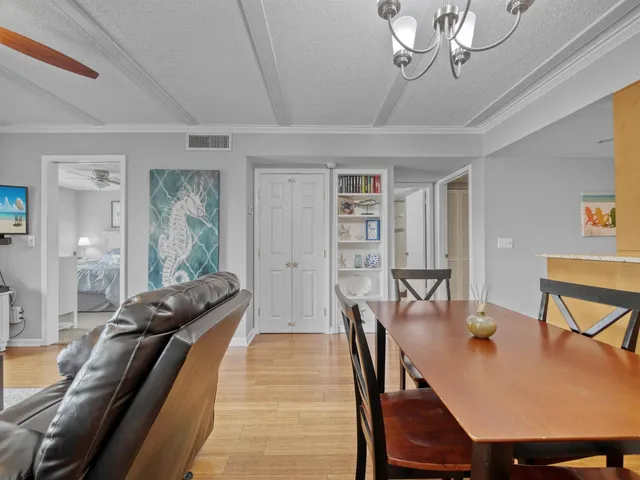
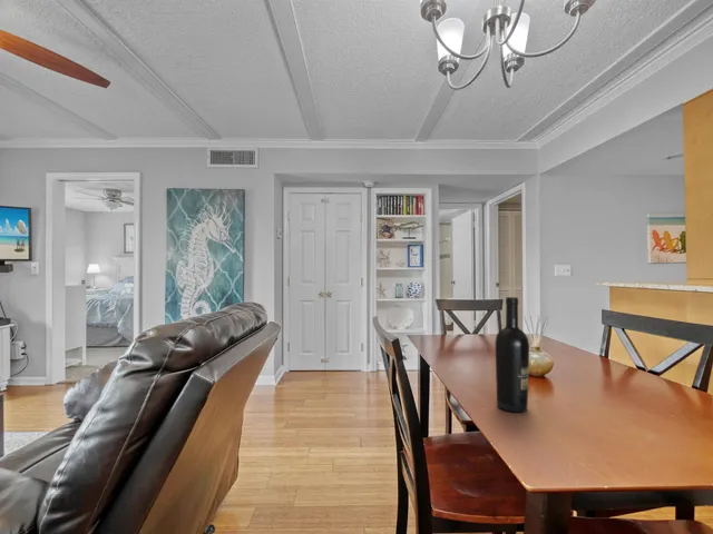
+ wine bottle (511, 352)
